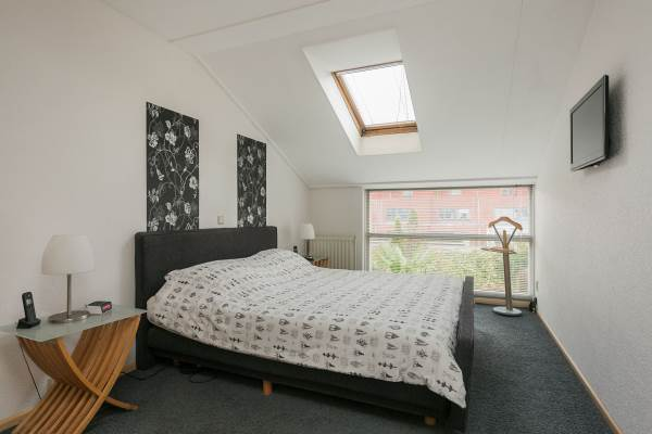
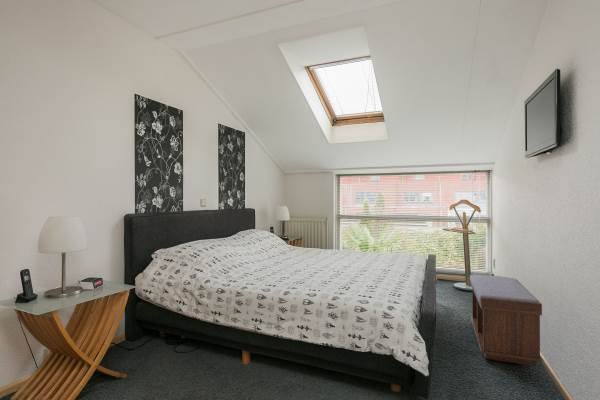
+ bench (499, 313)
